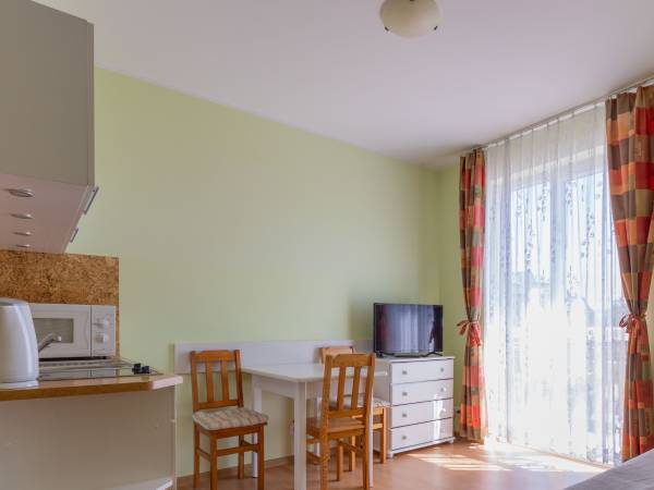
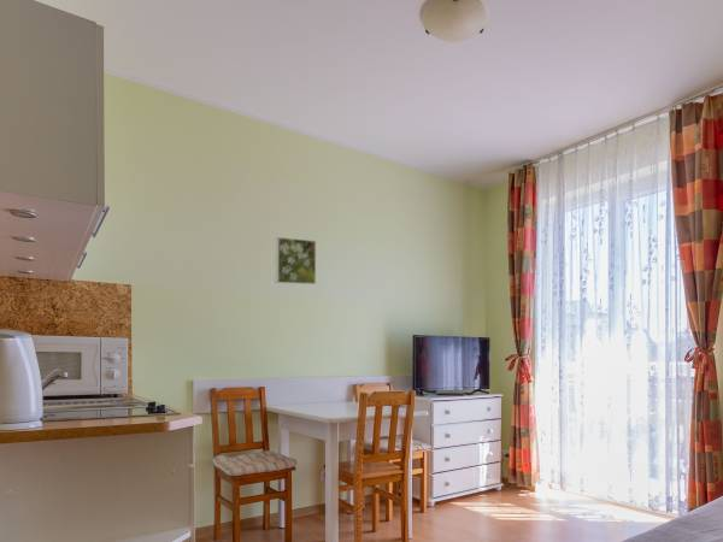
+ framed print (295, 260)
